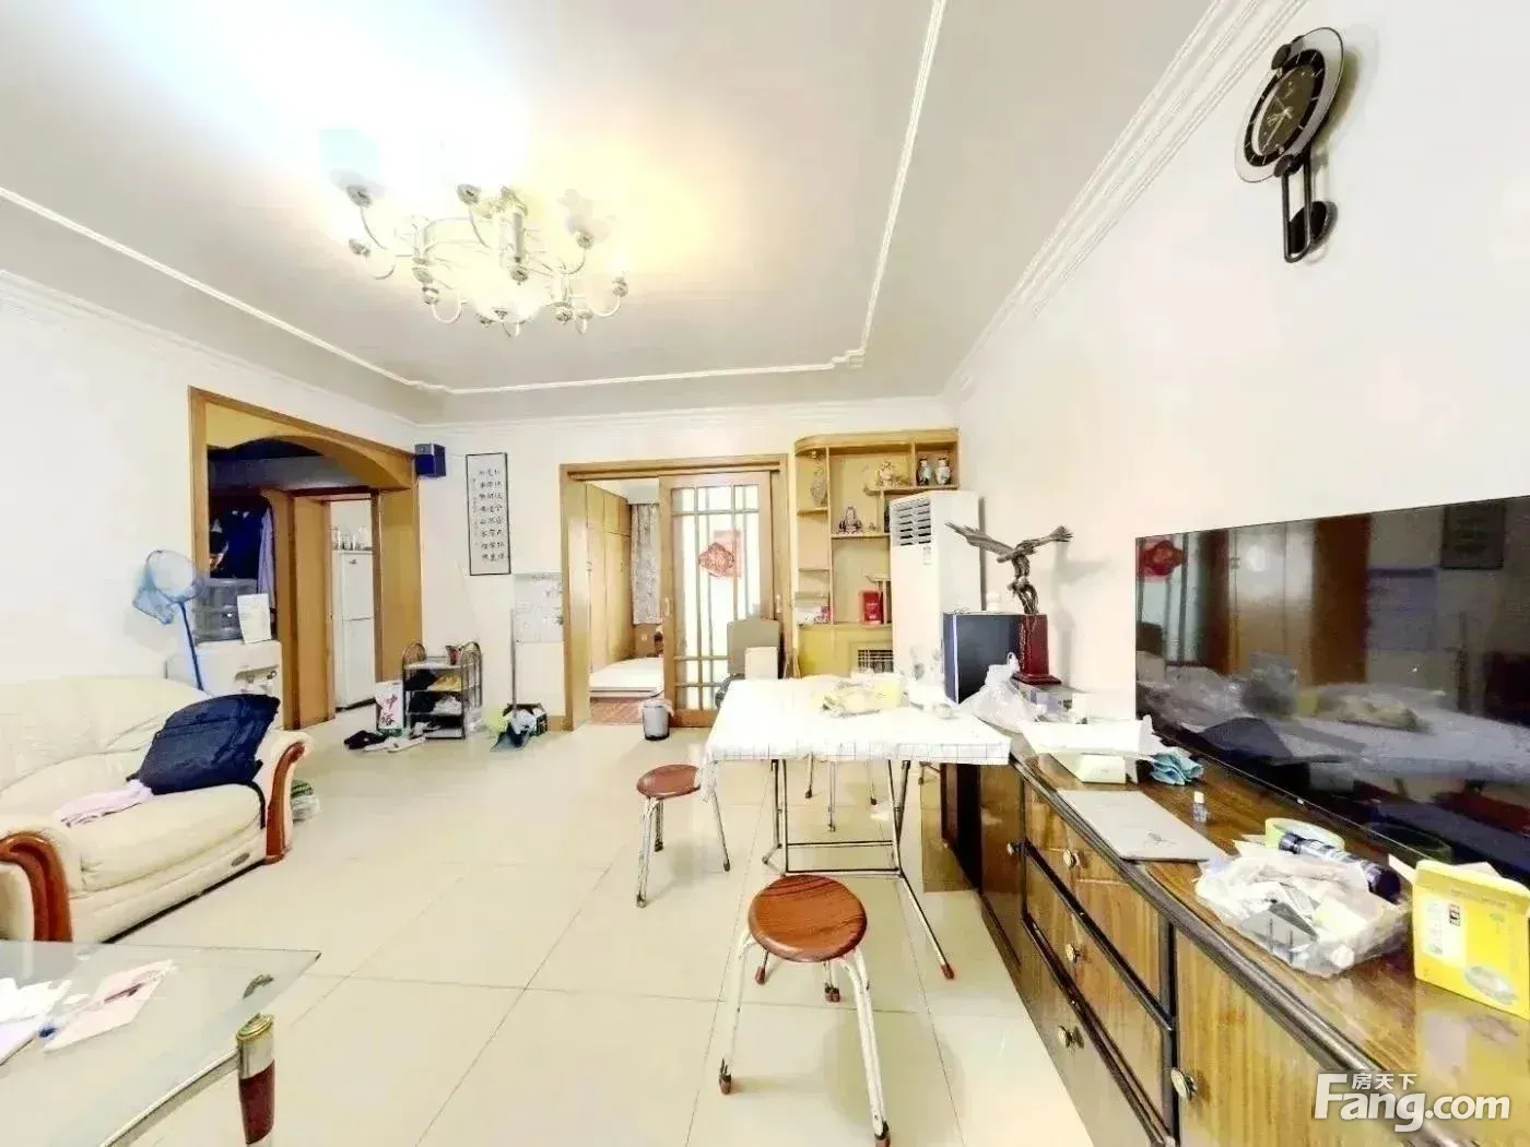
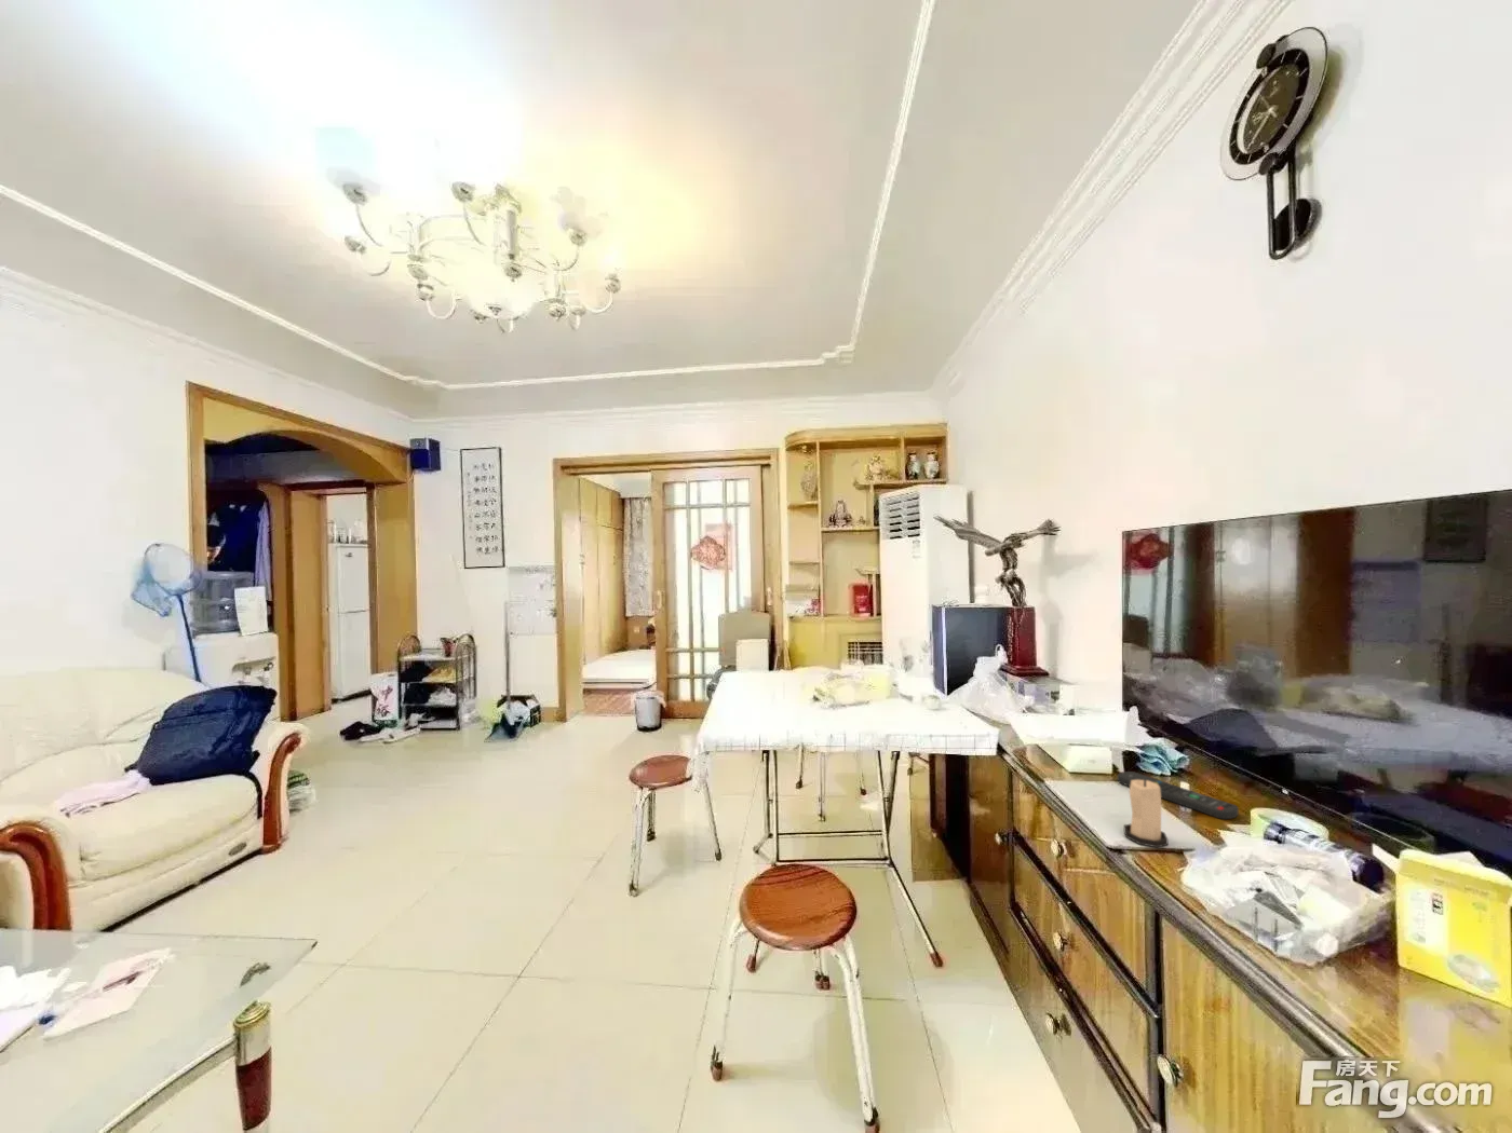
+ remote control (1173, 791)
+ candle (1145, 807)
